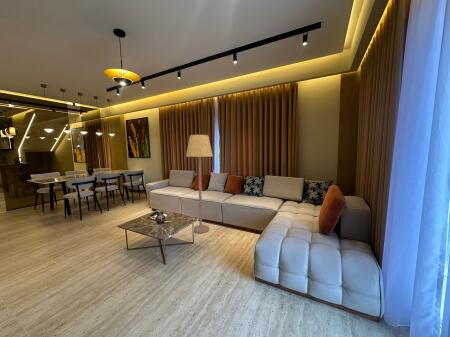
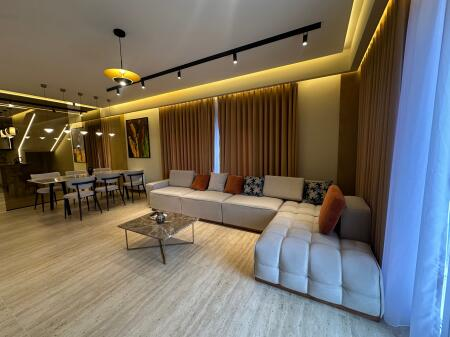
- lamp (200, 183)
